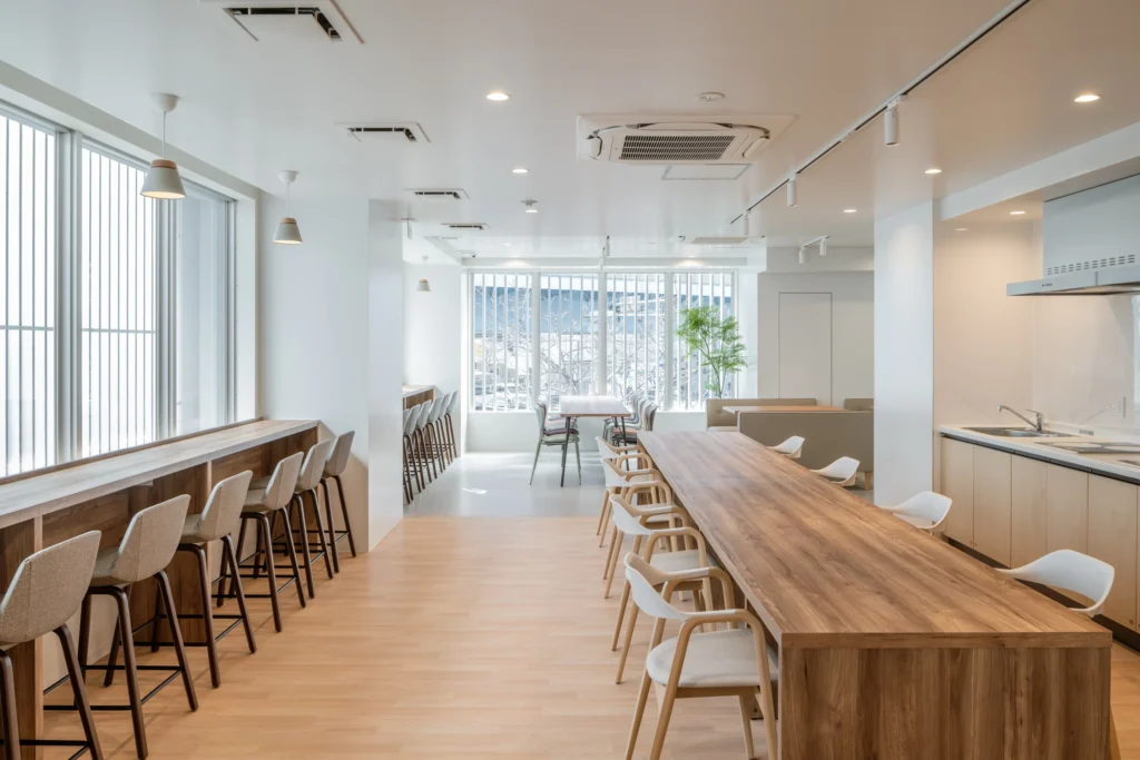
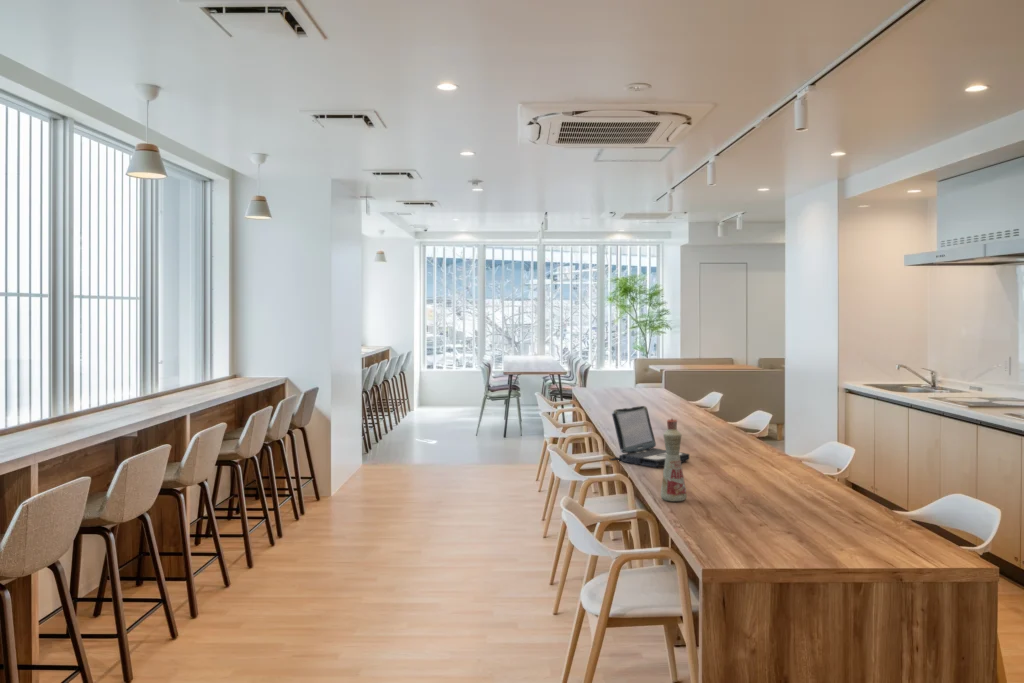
+ laptop (648, 435)
+ bottle (673, 458)
